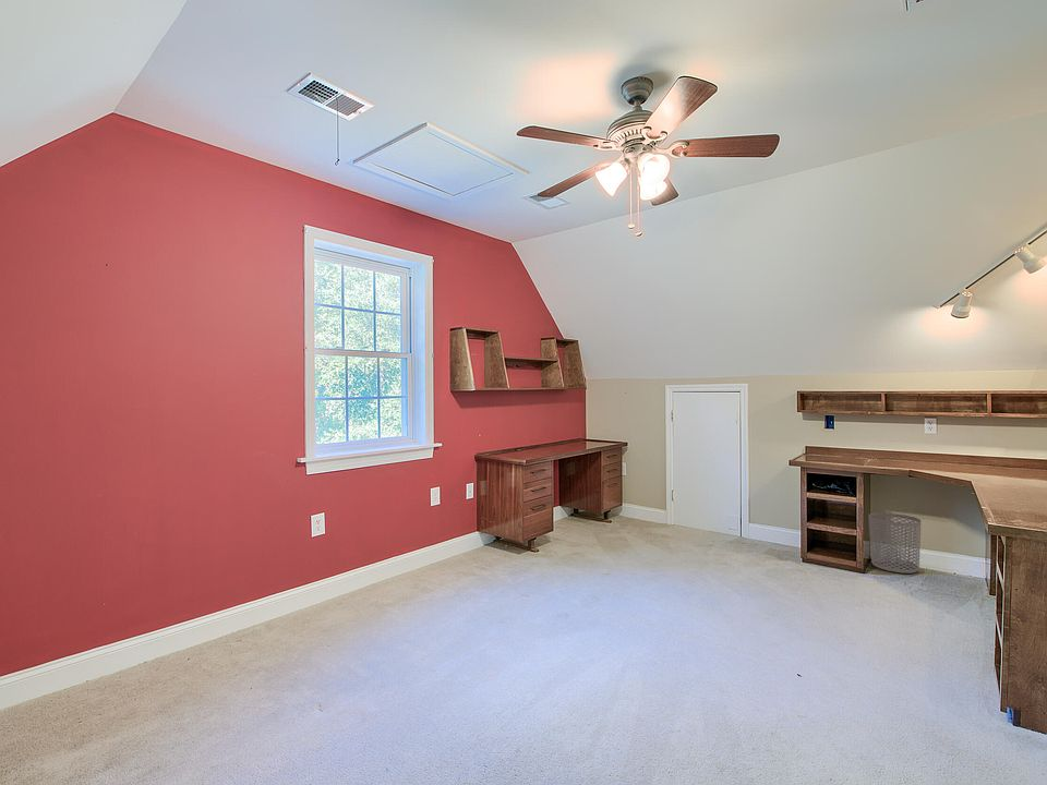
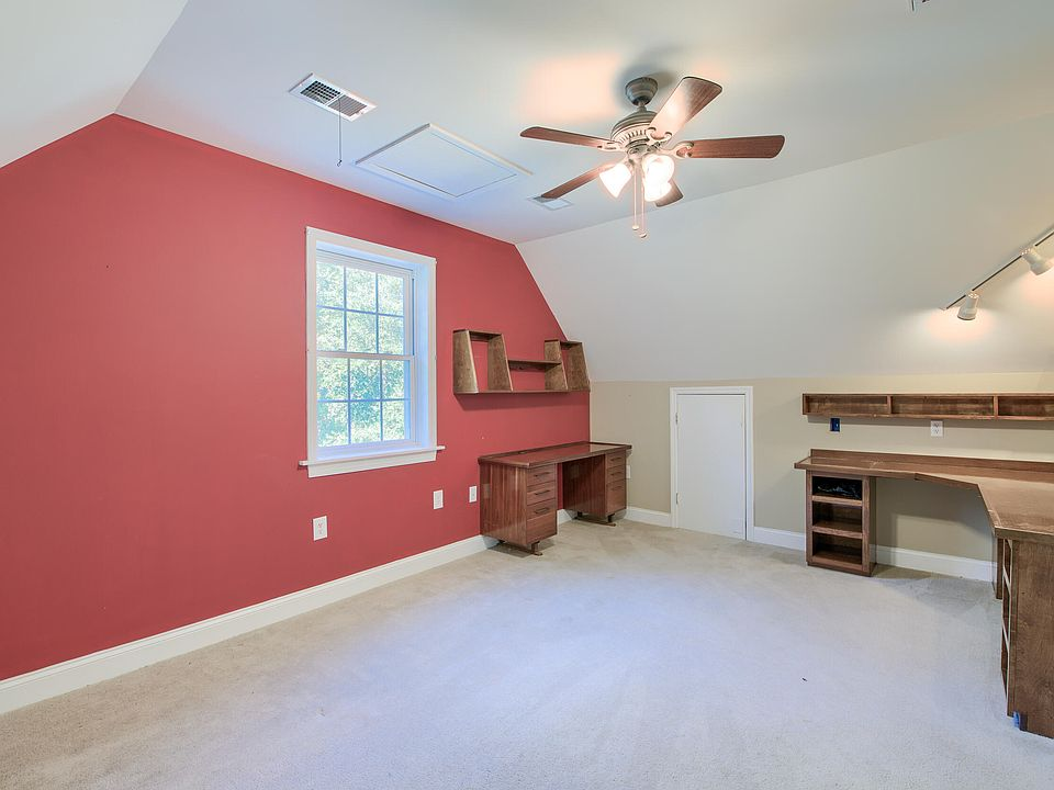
- waste bin (894, 542)
